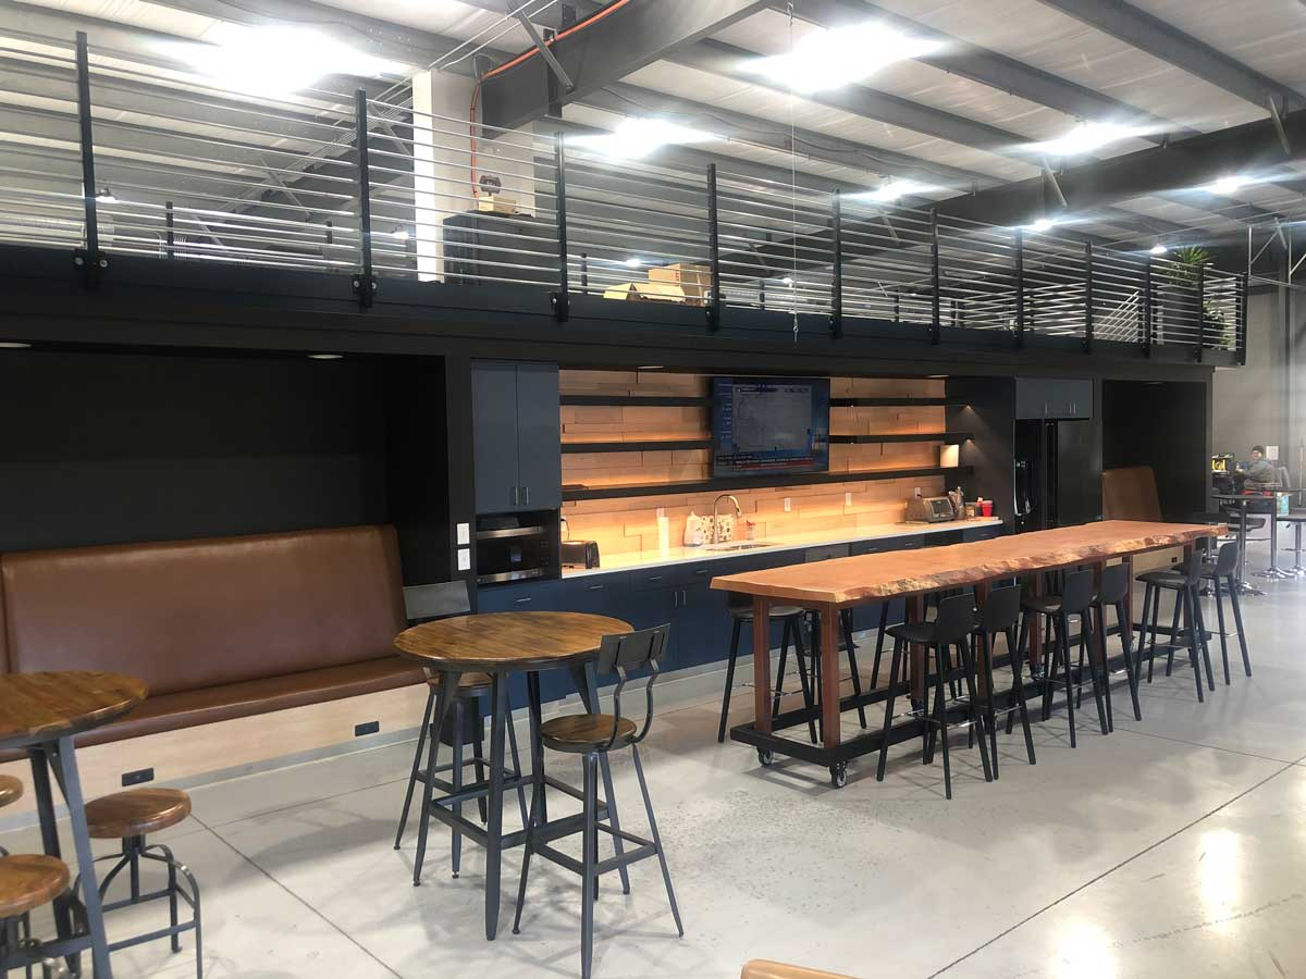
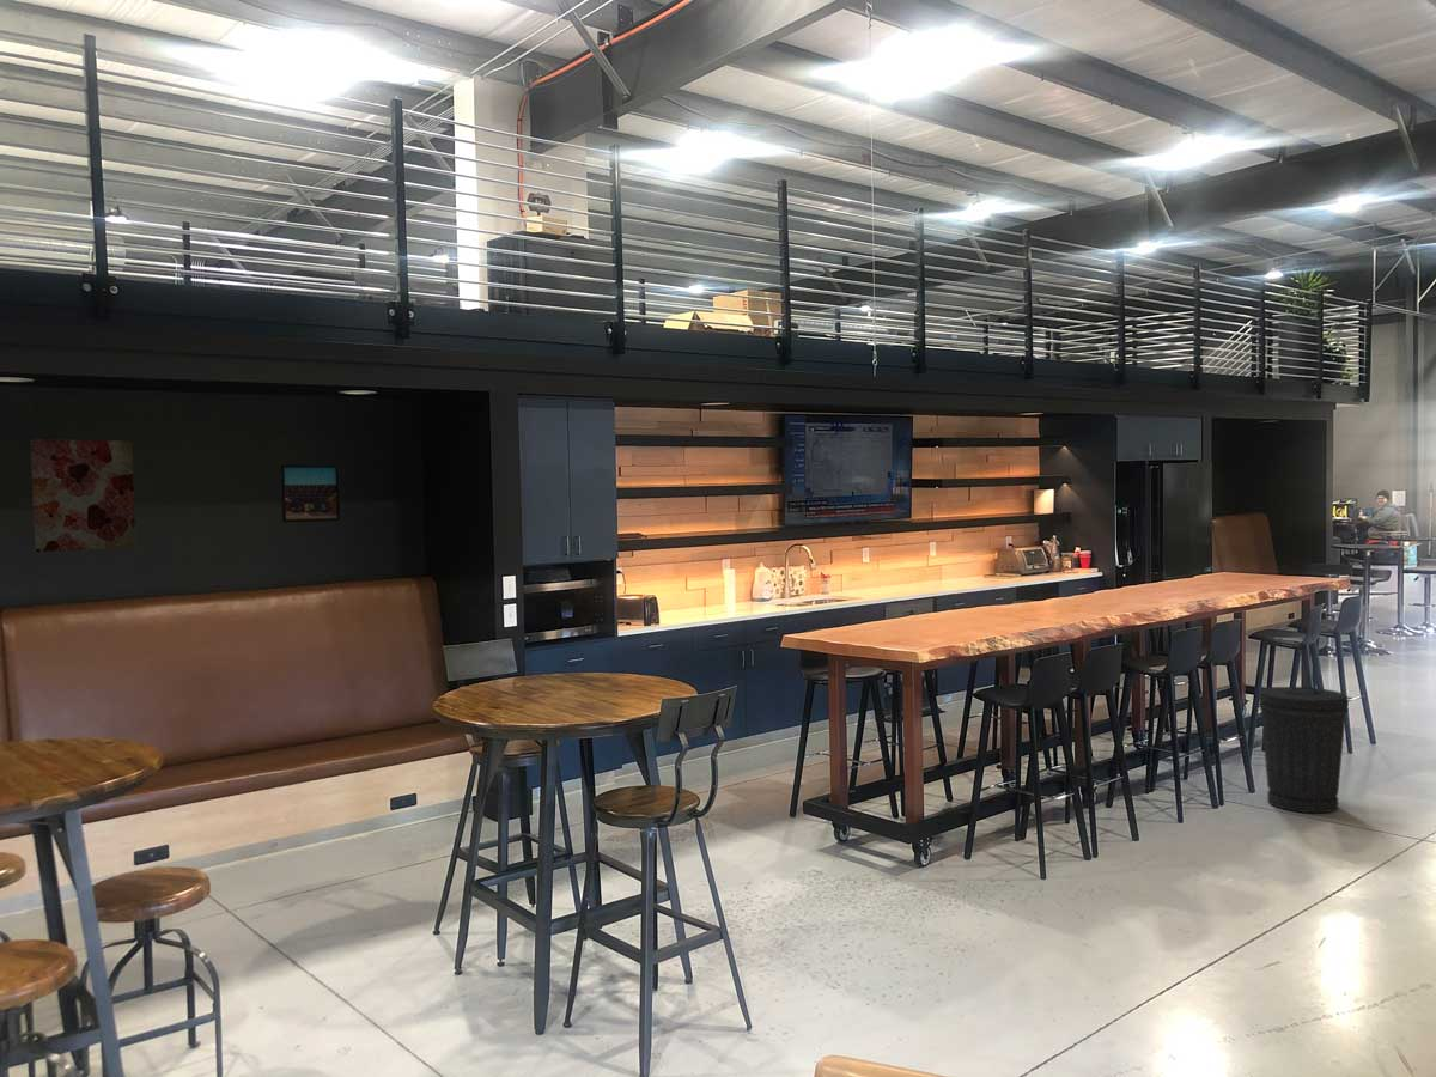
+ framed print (310, 493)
+ wall art (84, 494)
+ trash can (1302, 746)
